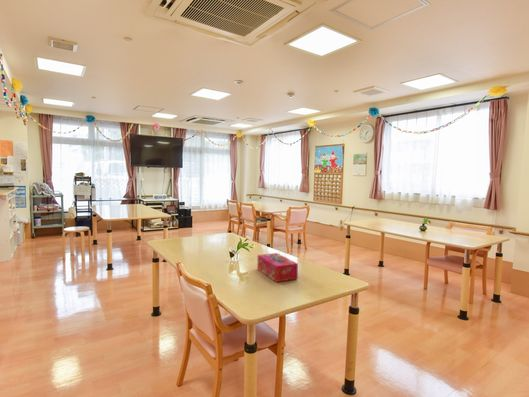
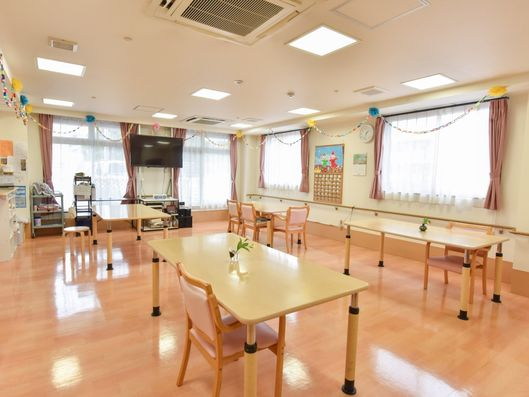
- tissue box (276, 266)
